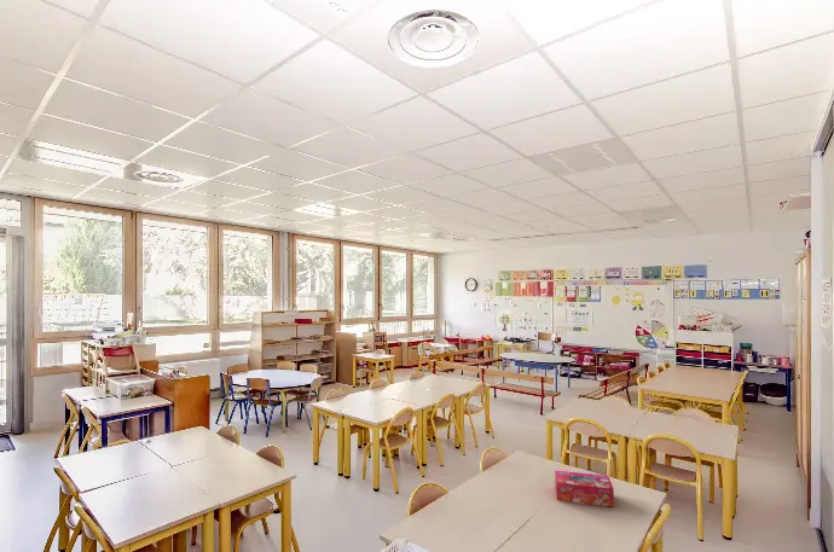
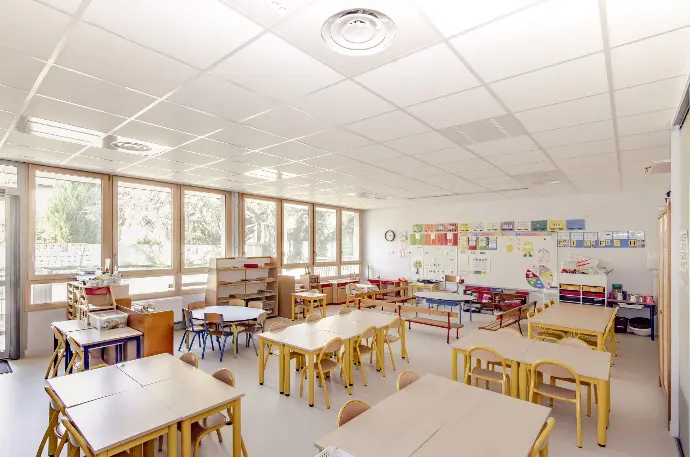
- tissue box (583, 487)
